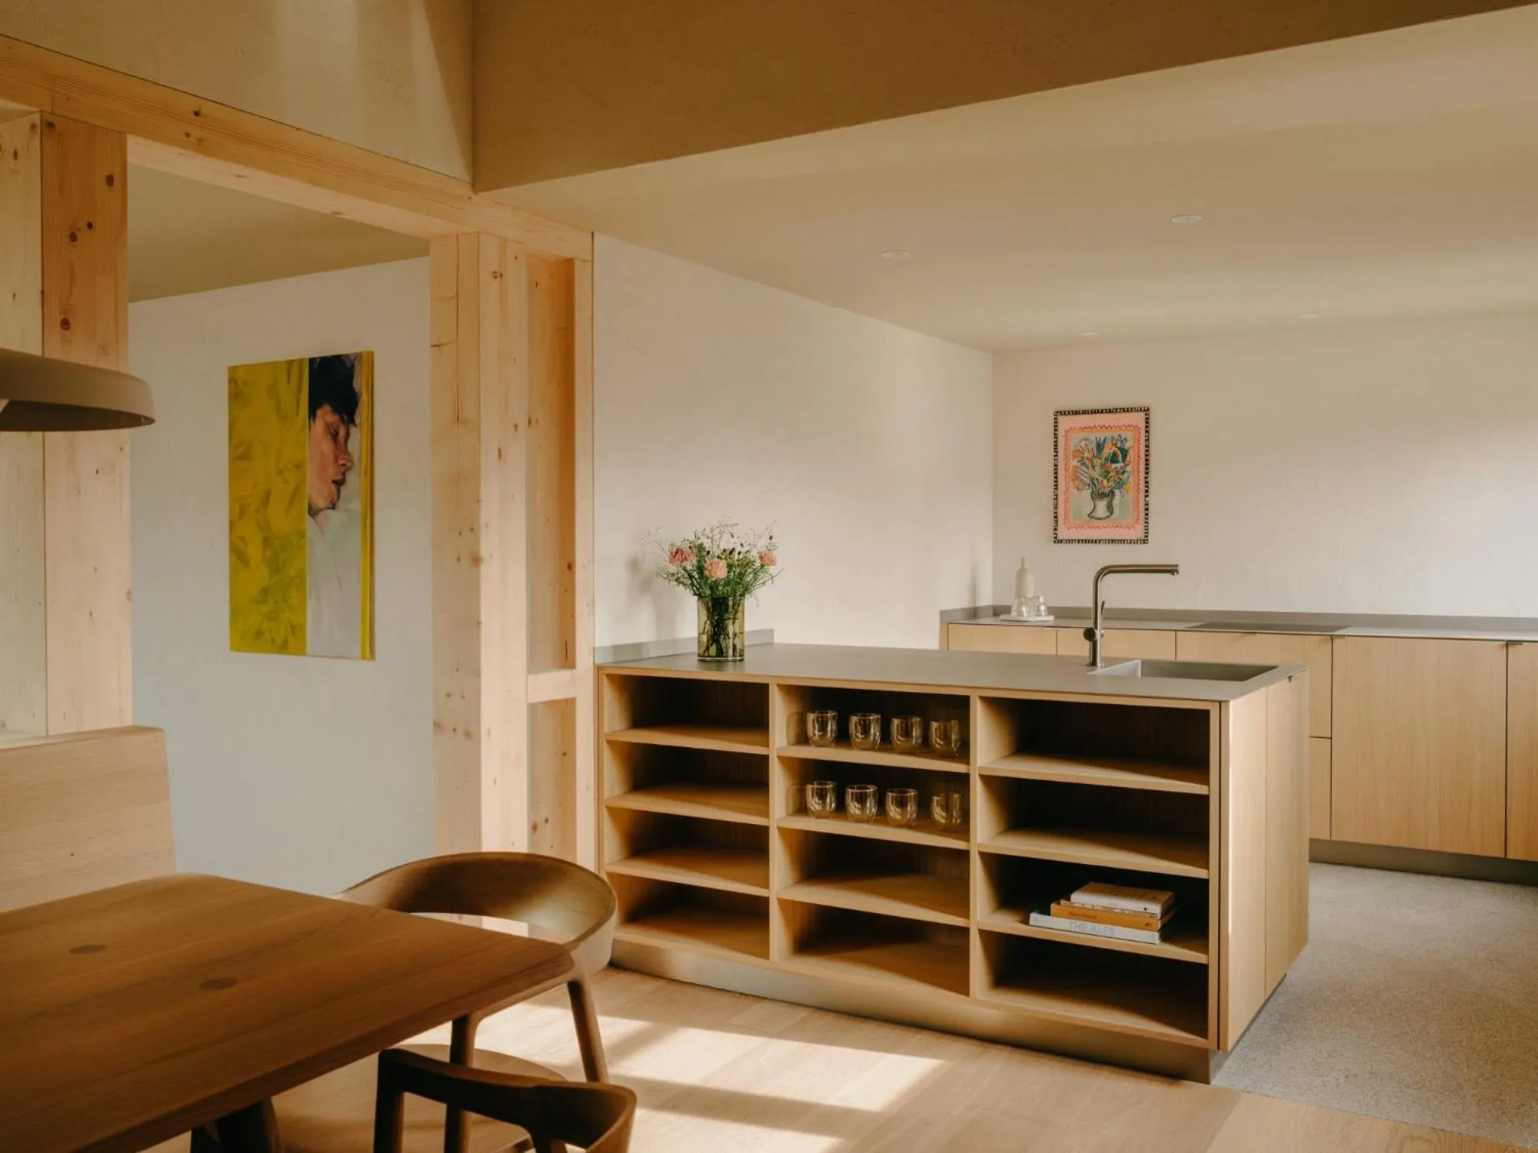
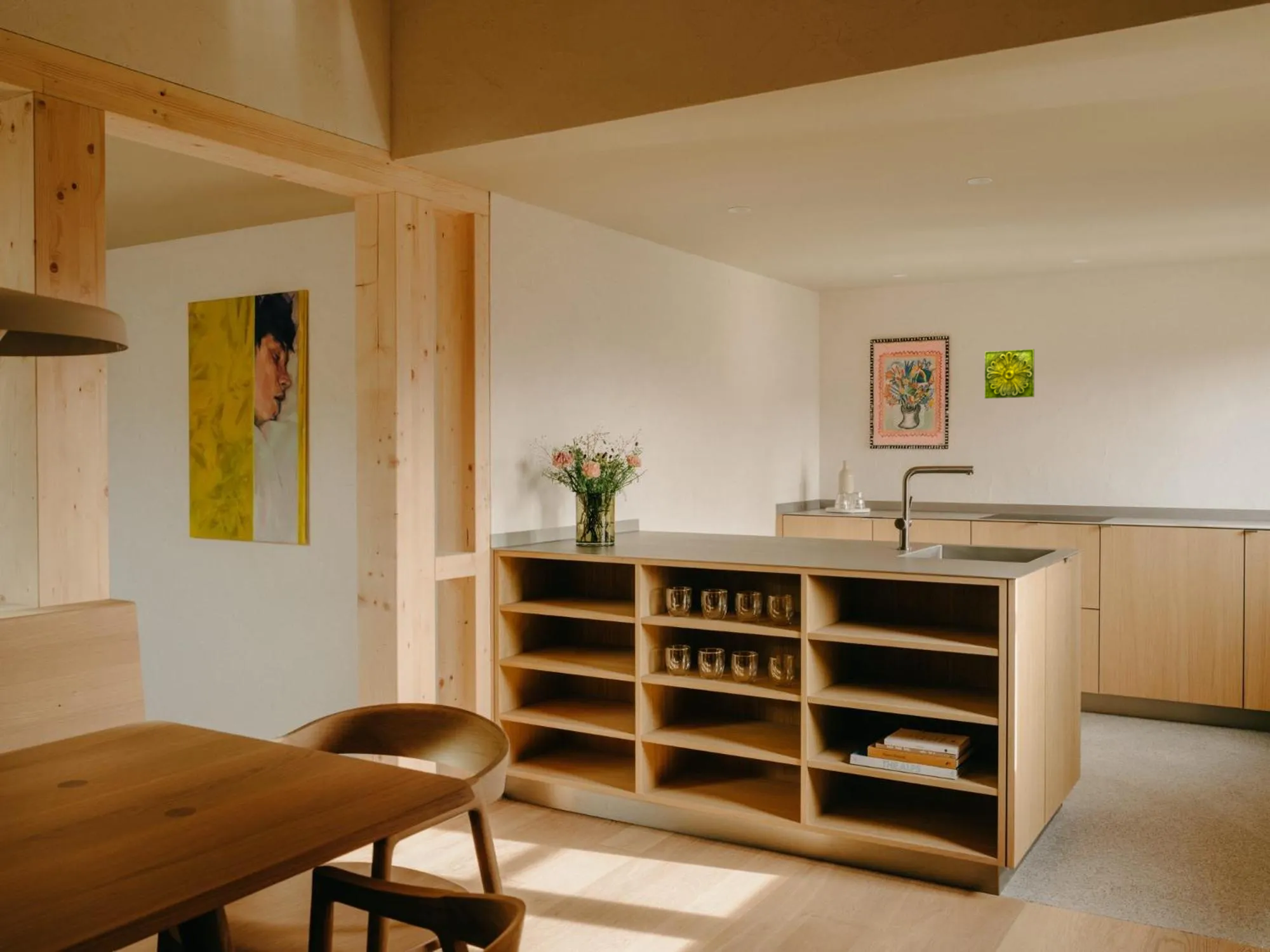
+ decorative tile (1009, 374)
